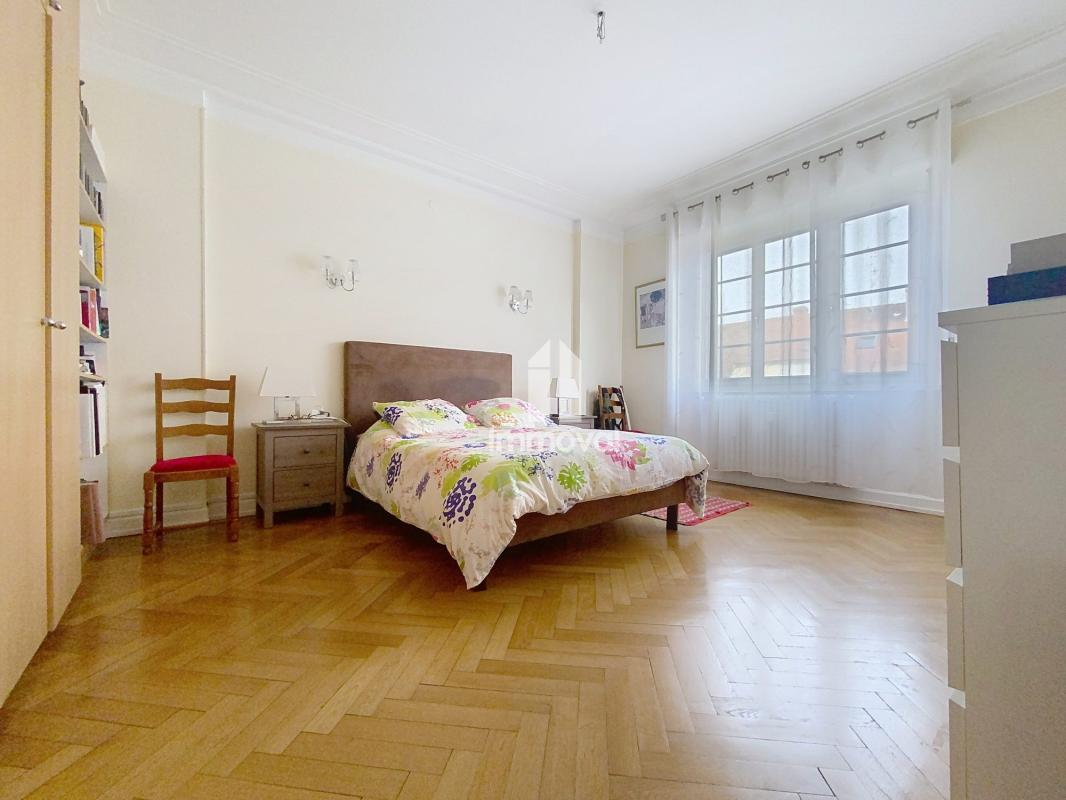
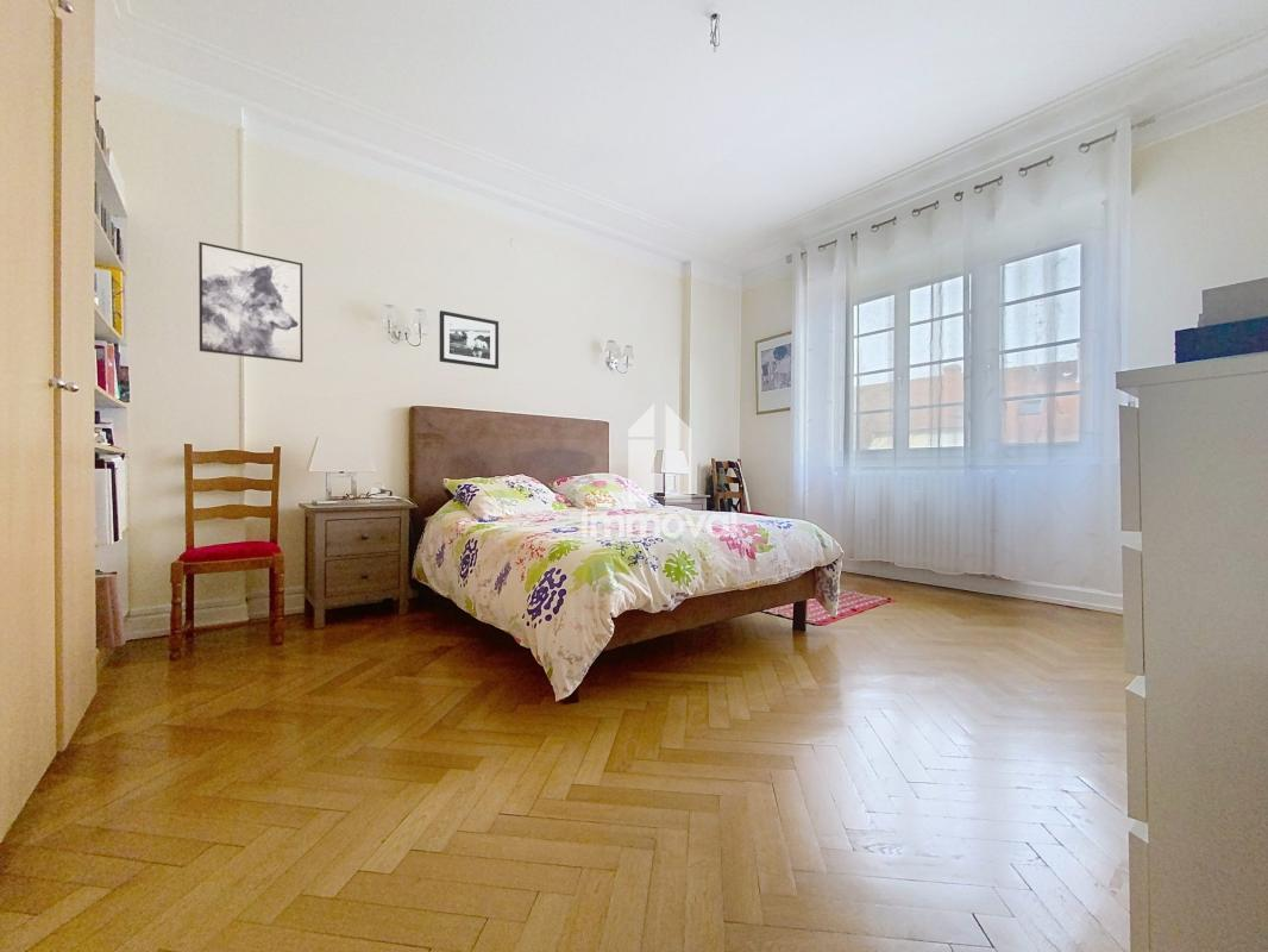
+ picture frame (470, 340)
+ wall art (253, 305)
